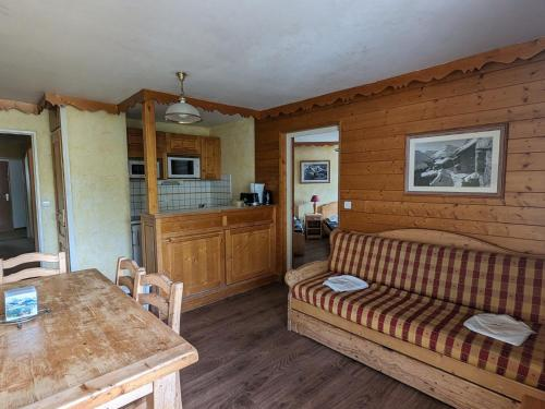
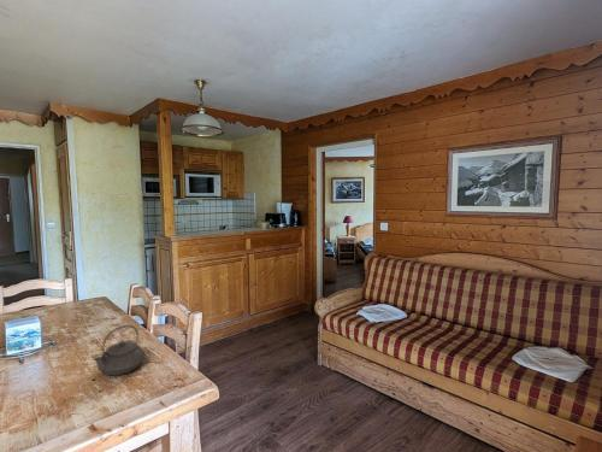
+ teapot (118, 348)
